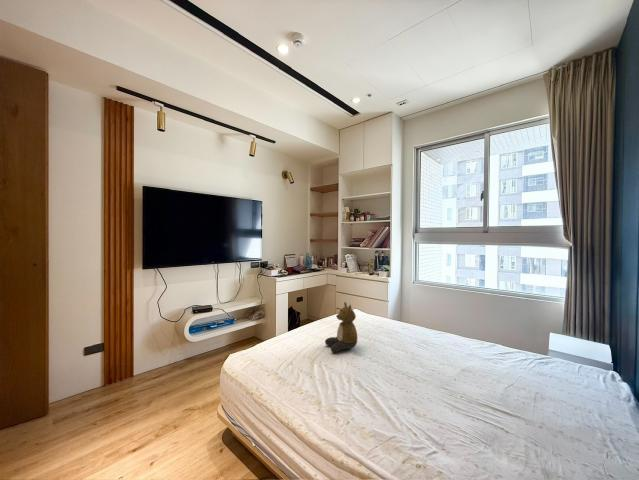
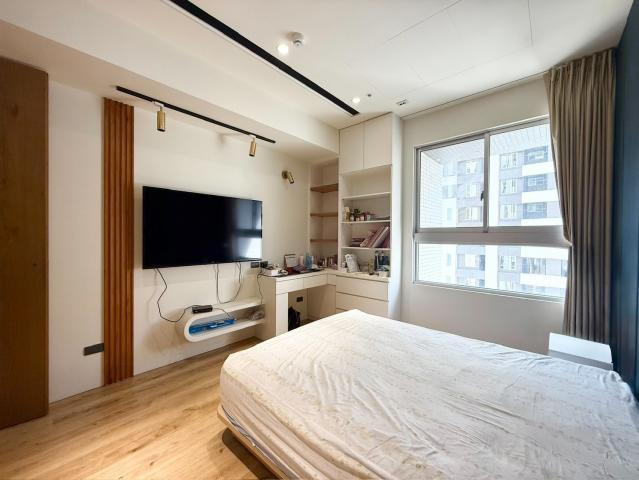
- bear (341, 325)
